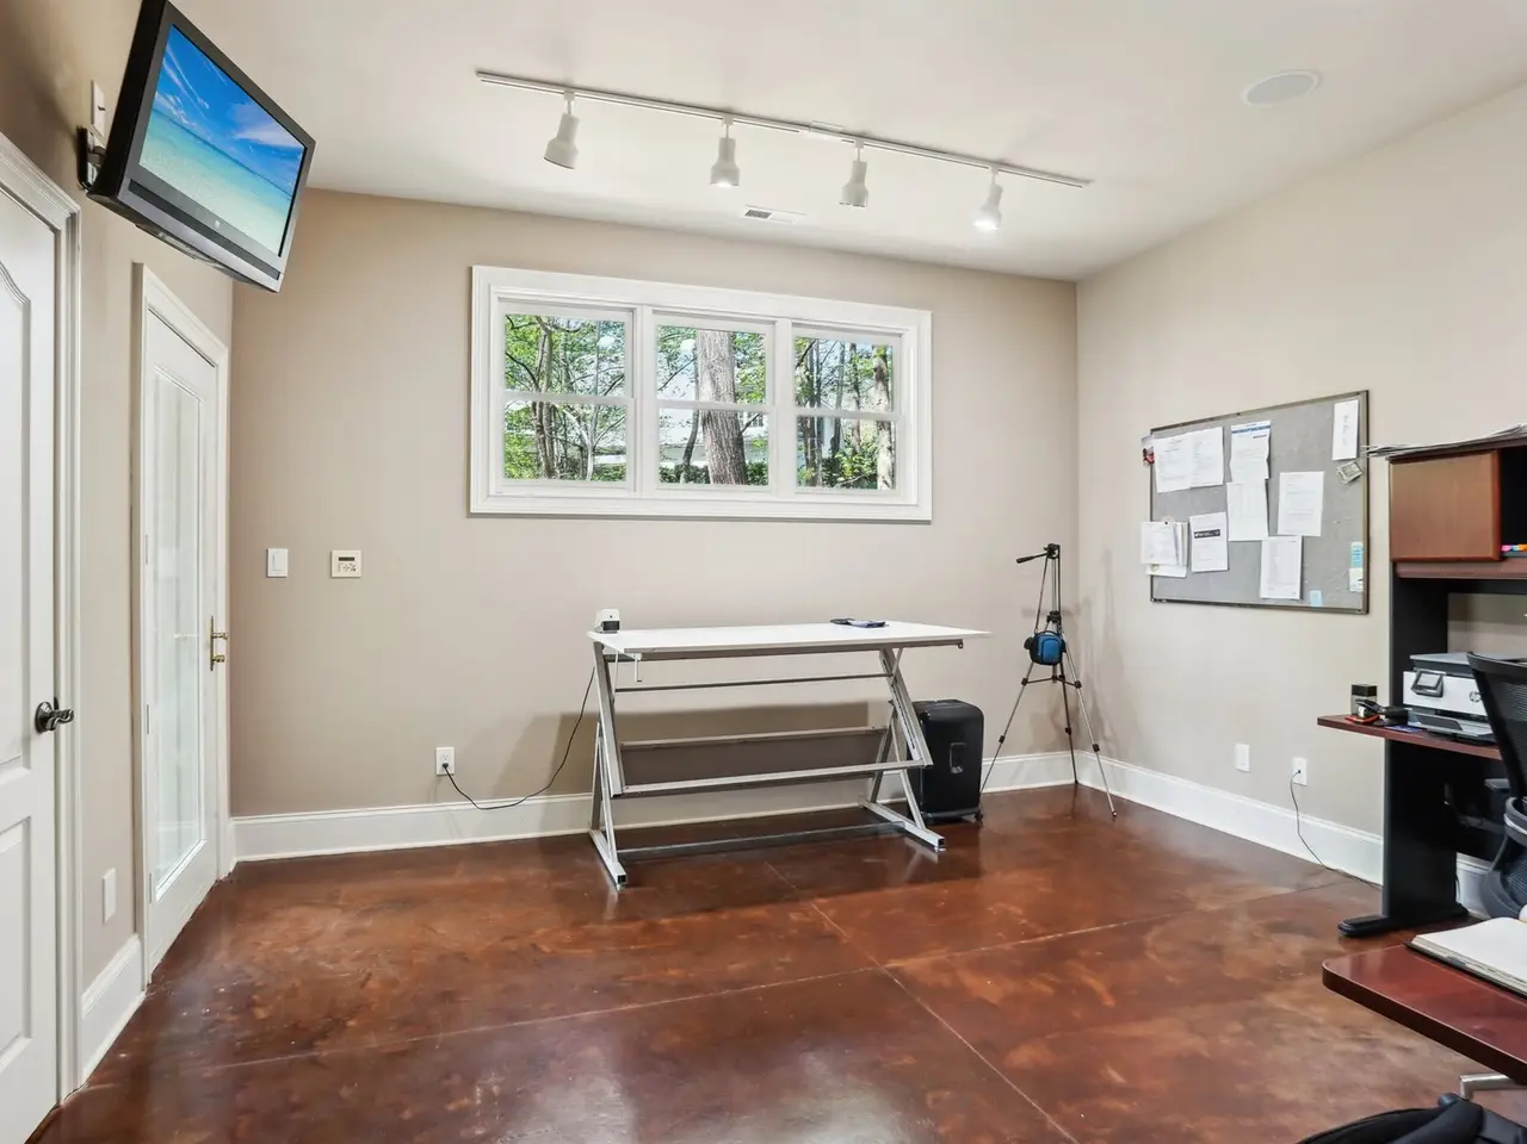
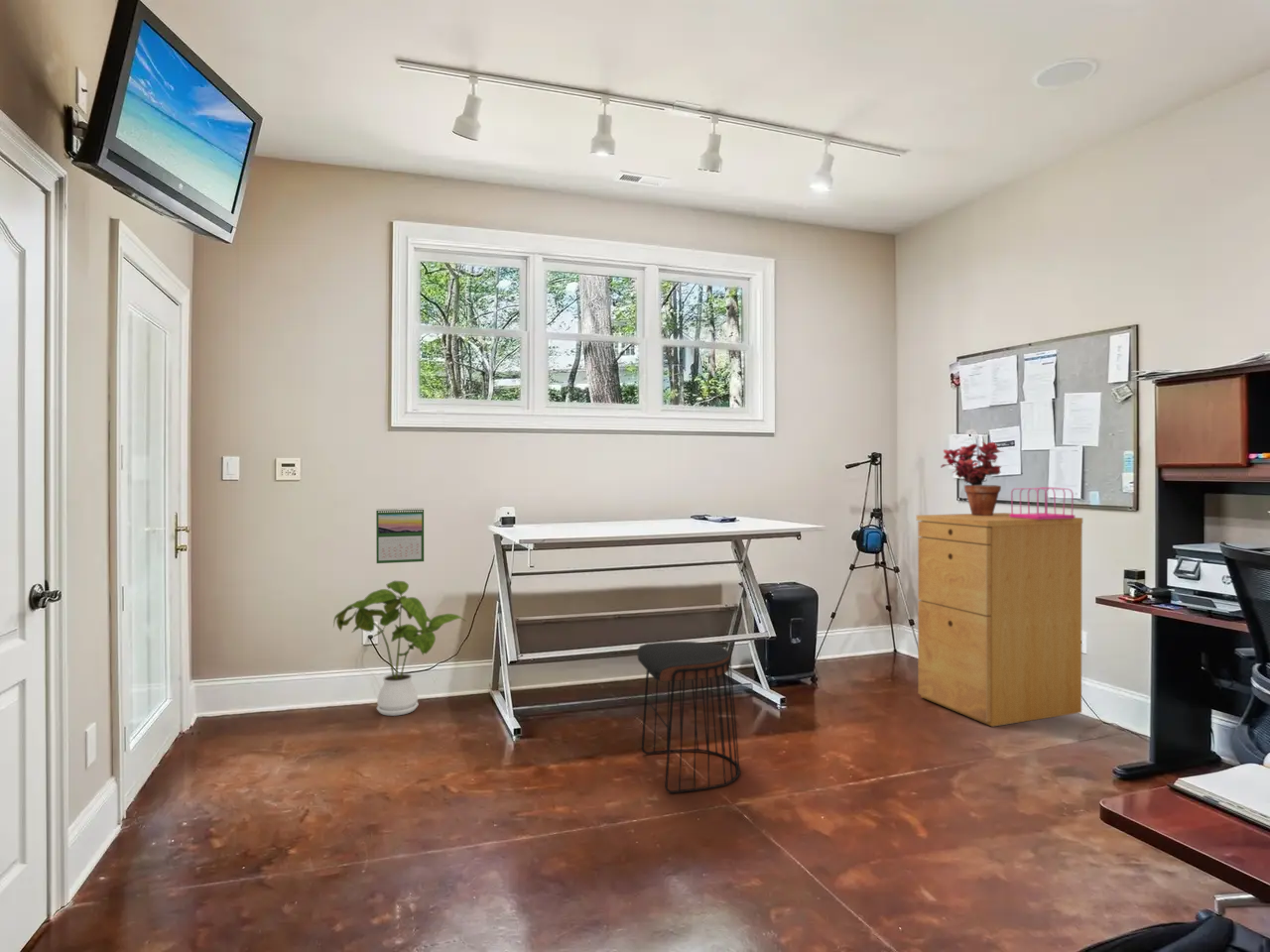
+ stool (694, 709)
+ file sorter (1045, 502)
+ calendar (400, 535)
+ filing cabinet (996, 610)
+ house plant (399, 648)
+ potted plant (975, 478)
